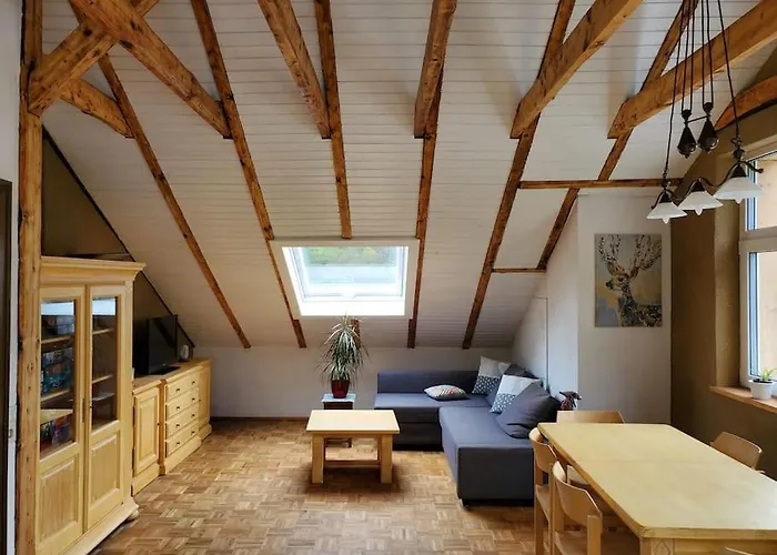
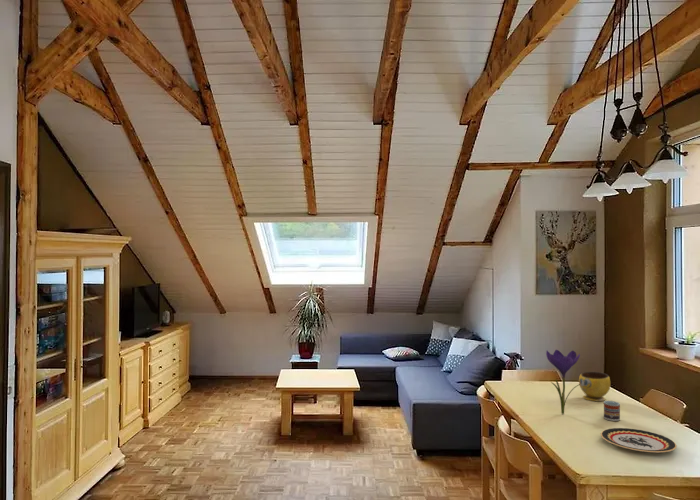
+ cup (610, 409)
+ plate (637, 441)
+ flower (563, 383)
+ bowl (594, 386)
